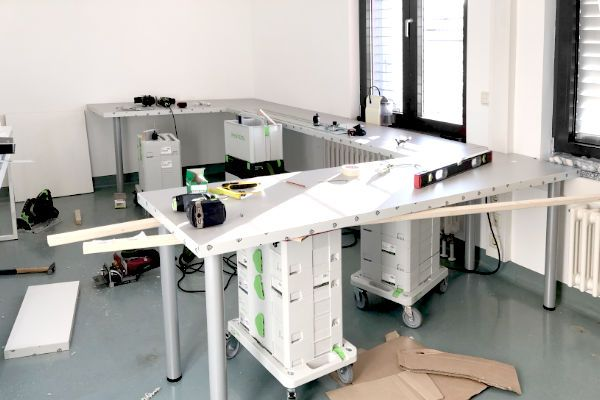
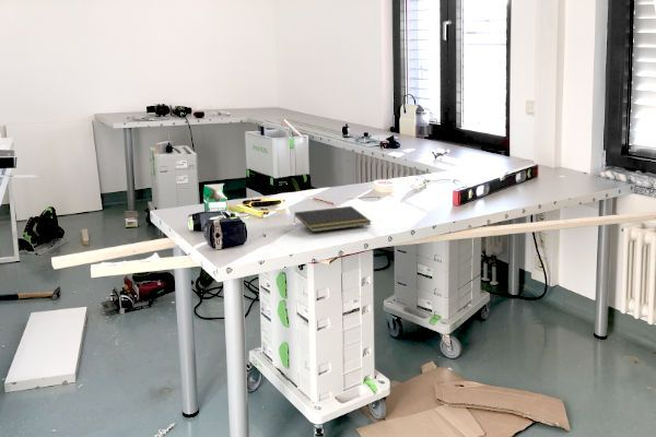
+ notepad (332, 218)
